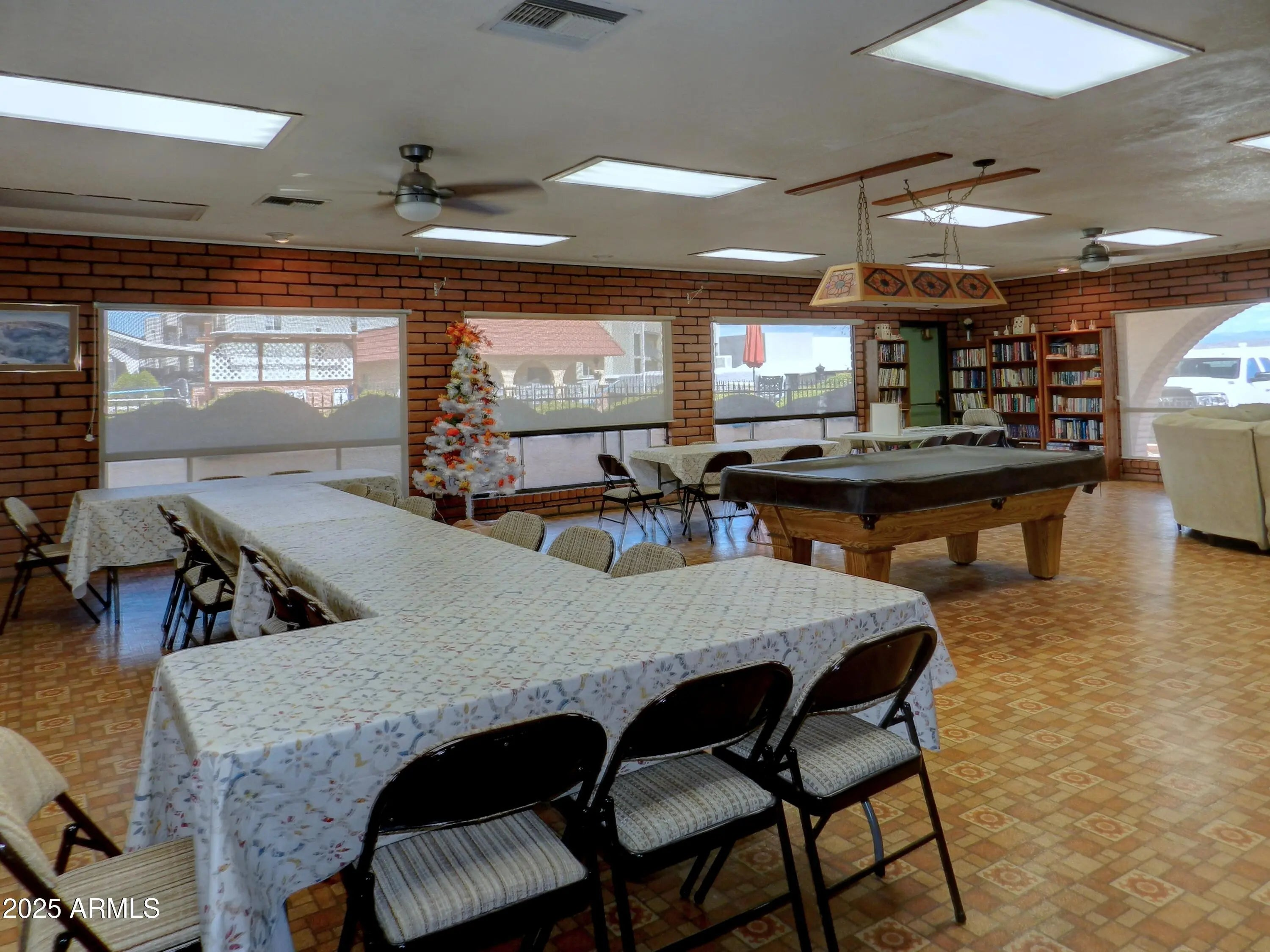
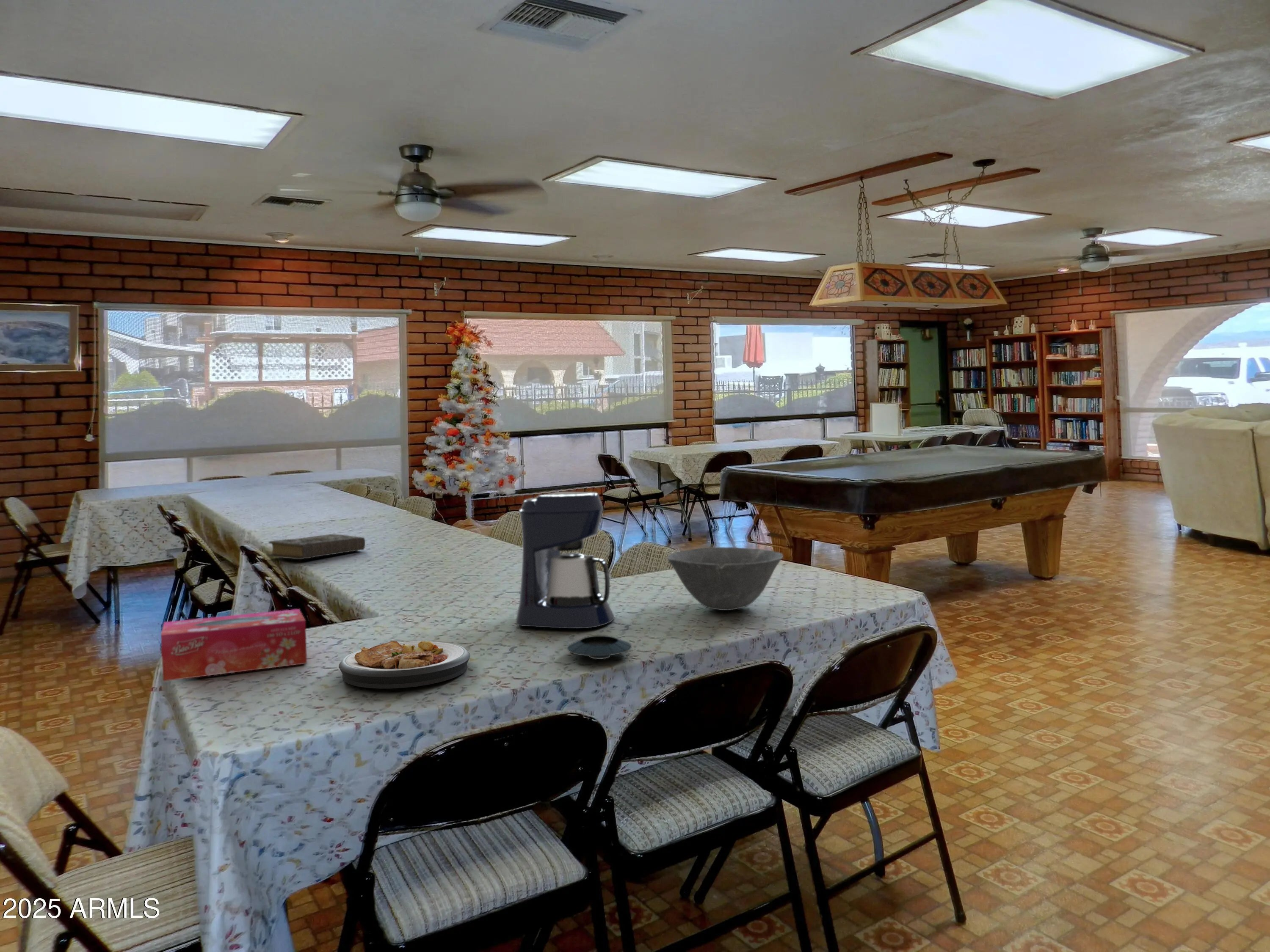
+ saucer (599, 645)
+ tissue box (235, 643)
+ bowl (725, 581)
+ plate (406, 658)
+ coffee maker (563, 556)
+ book (317, 546)
